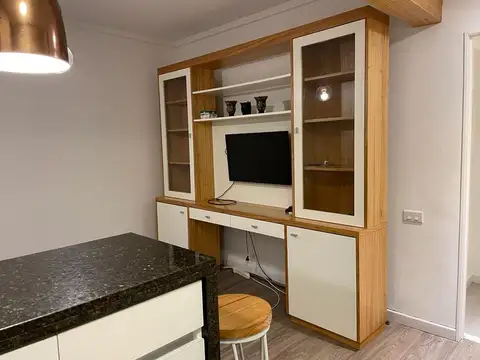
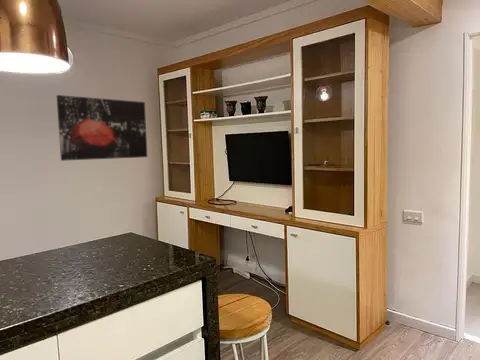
+ wall art (106, 129)
